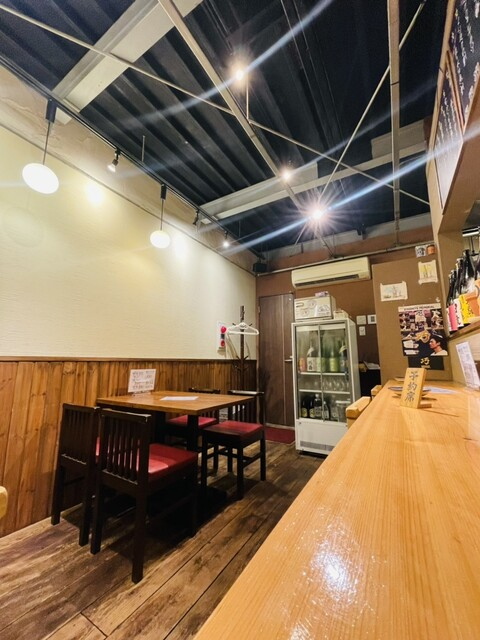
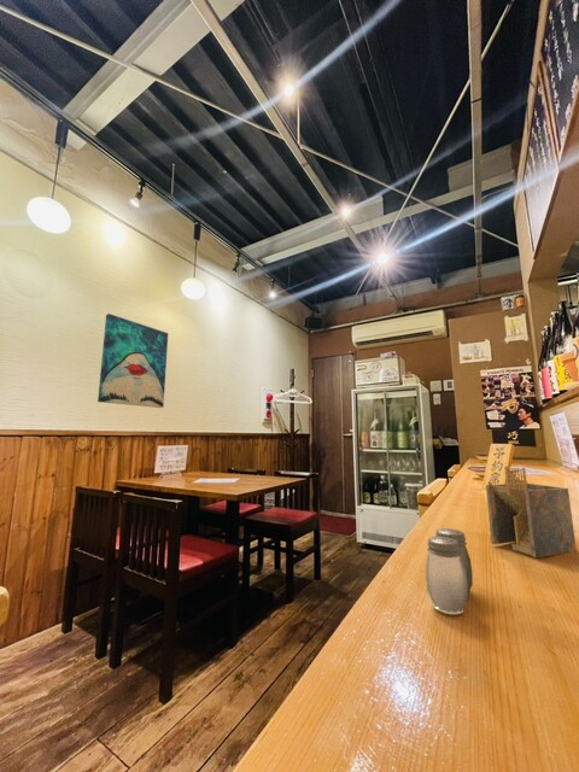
+ salt and pepper shaker (449, 566)
+ napkin holder (527, 505)
+ wall art (136, 363)
